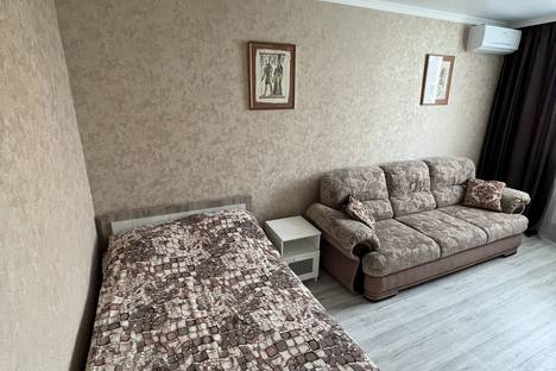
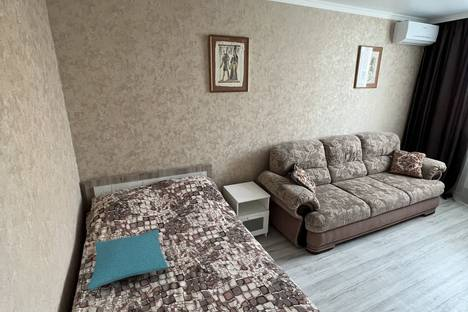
+ pillow (129, 255)
